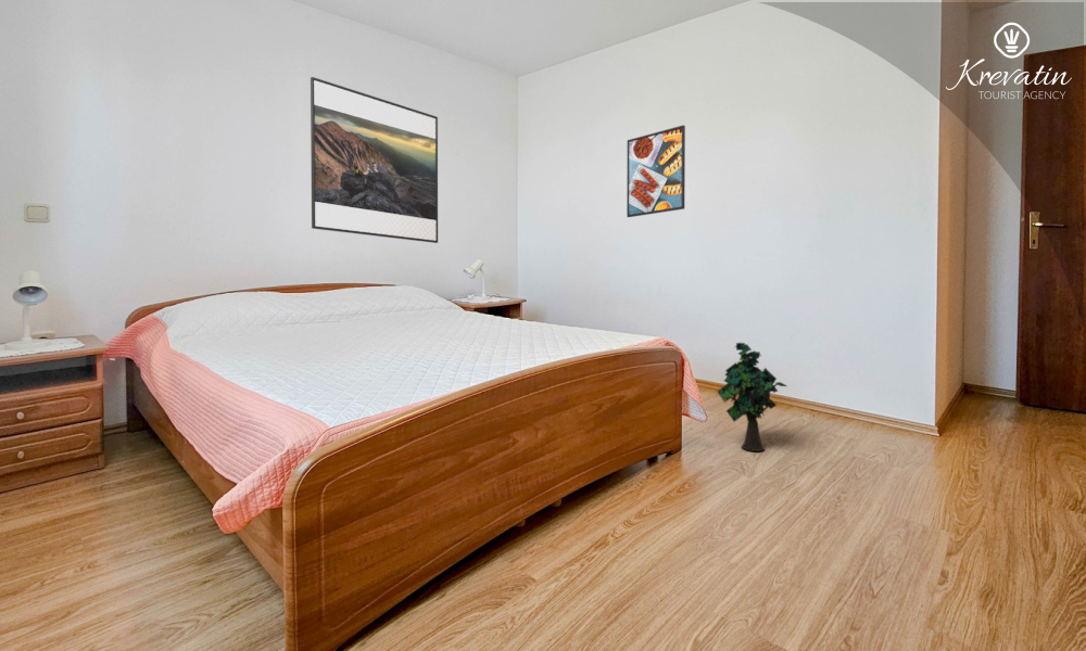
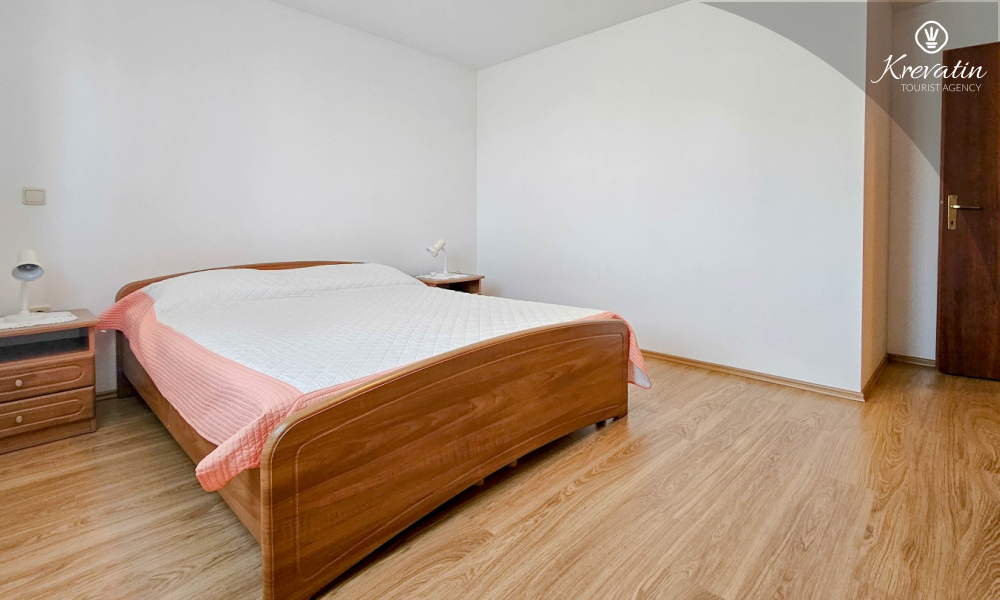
- decorative plant (752, 395)
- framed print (380, 167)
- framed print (654, 173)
